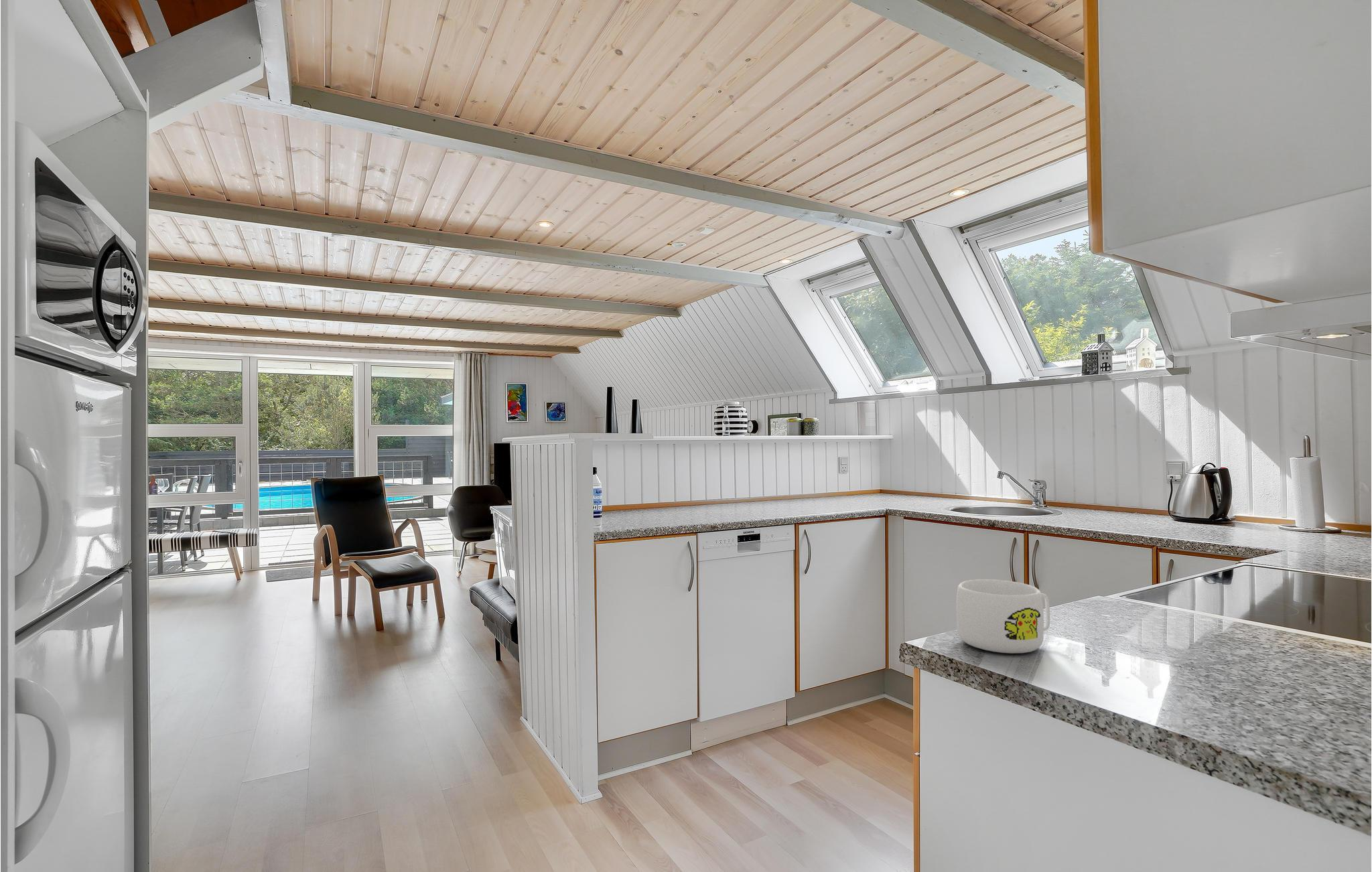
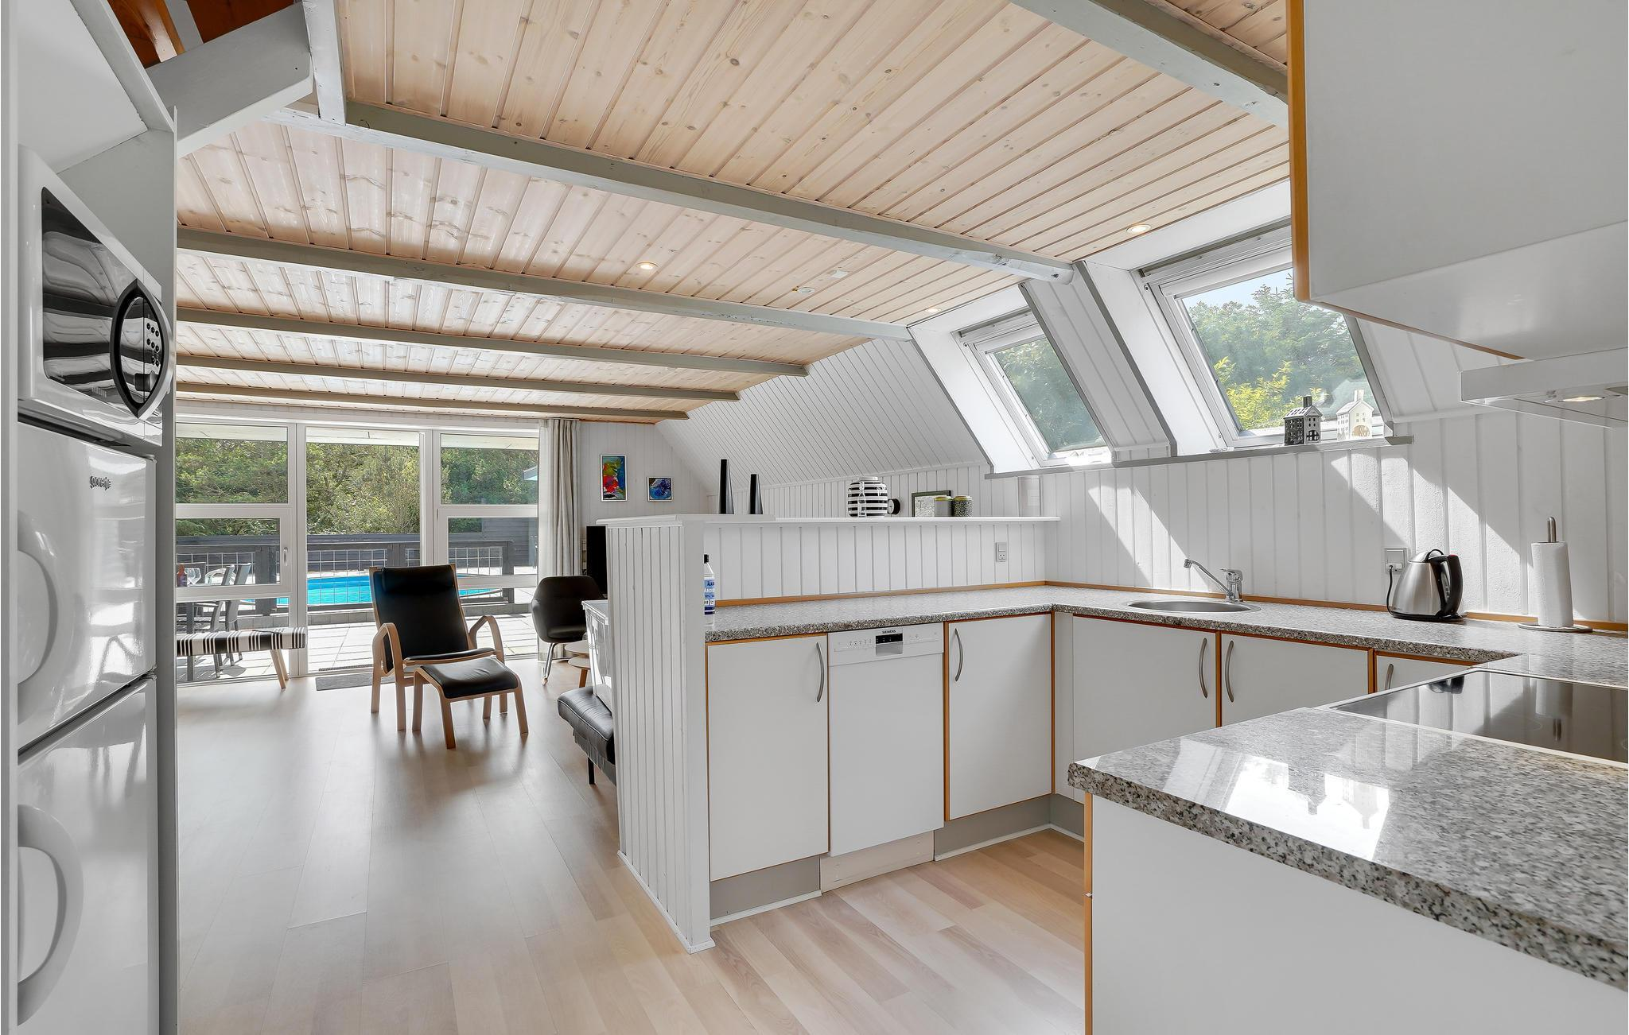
- mug (1000, 615)
